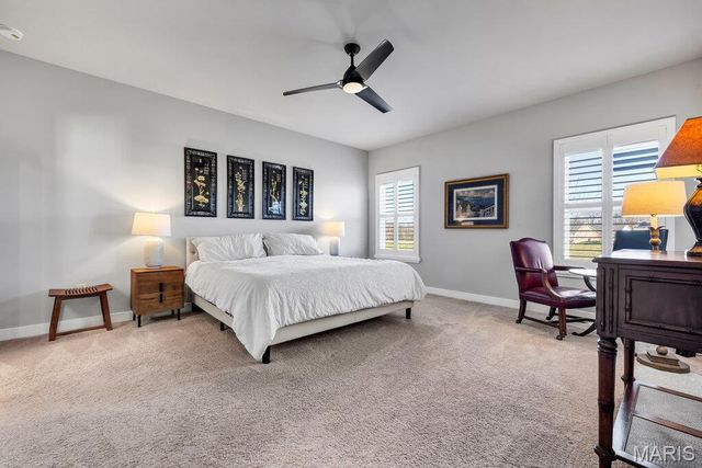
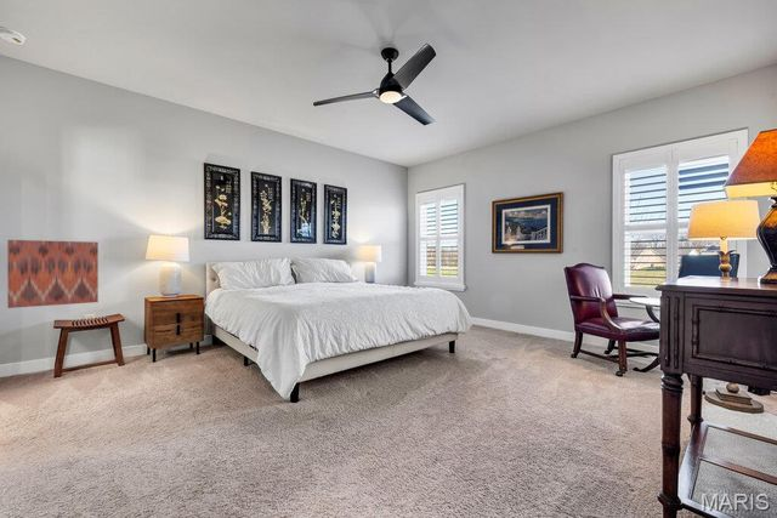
+ wall art (56, 273)
